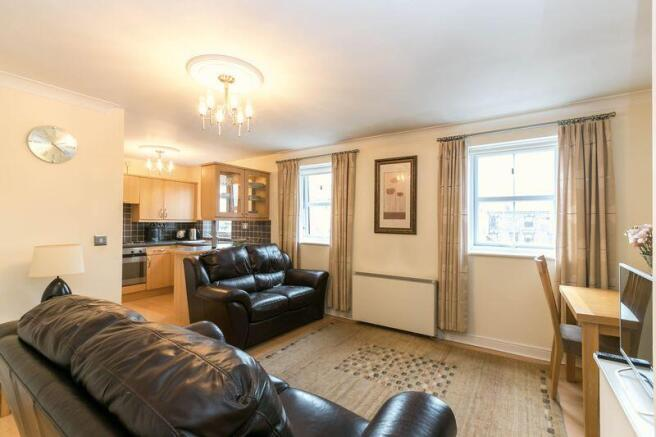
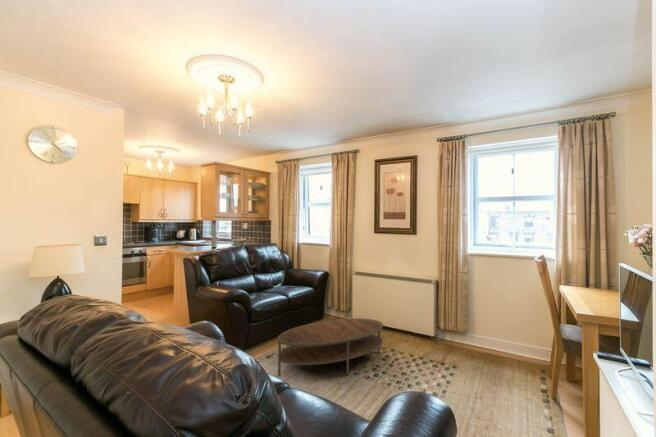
+ coffee table (333, 346)
